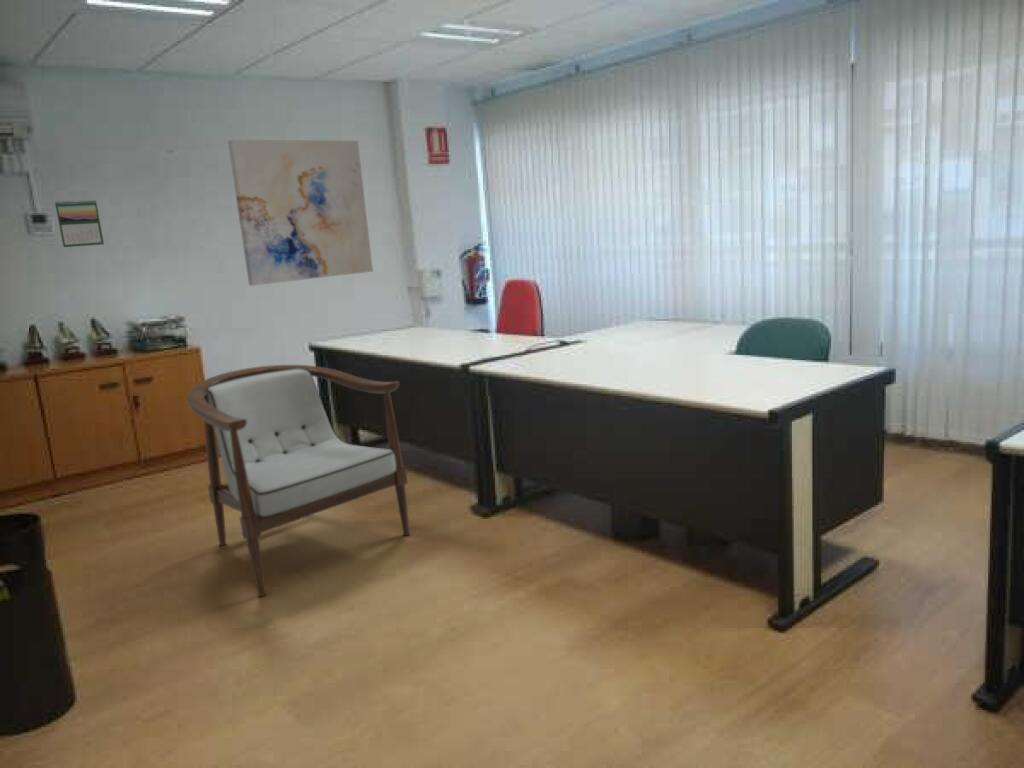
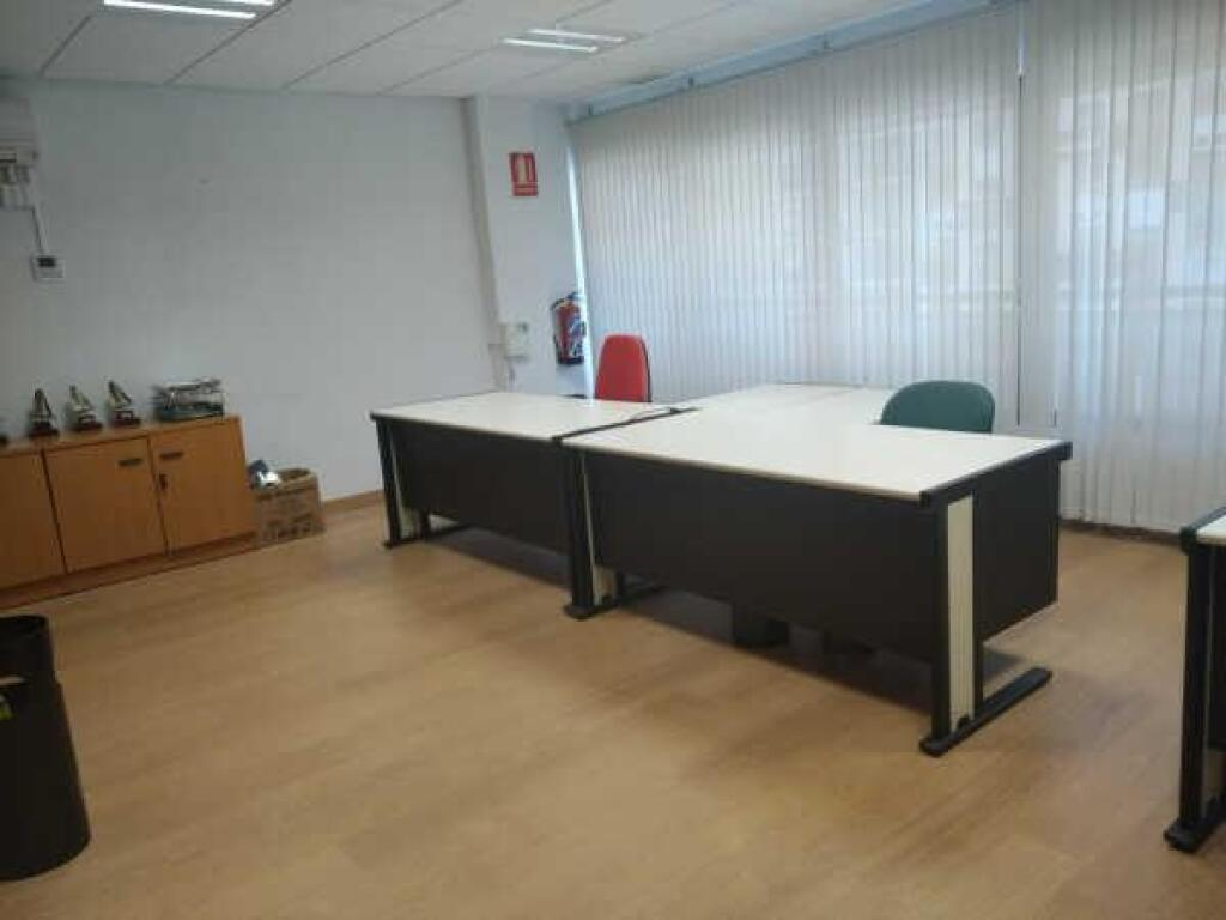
- armchair (290, 462)
- calendar (79, 222)
- wall art (305, 210)
